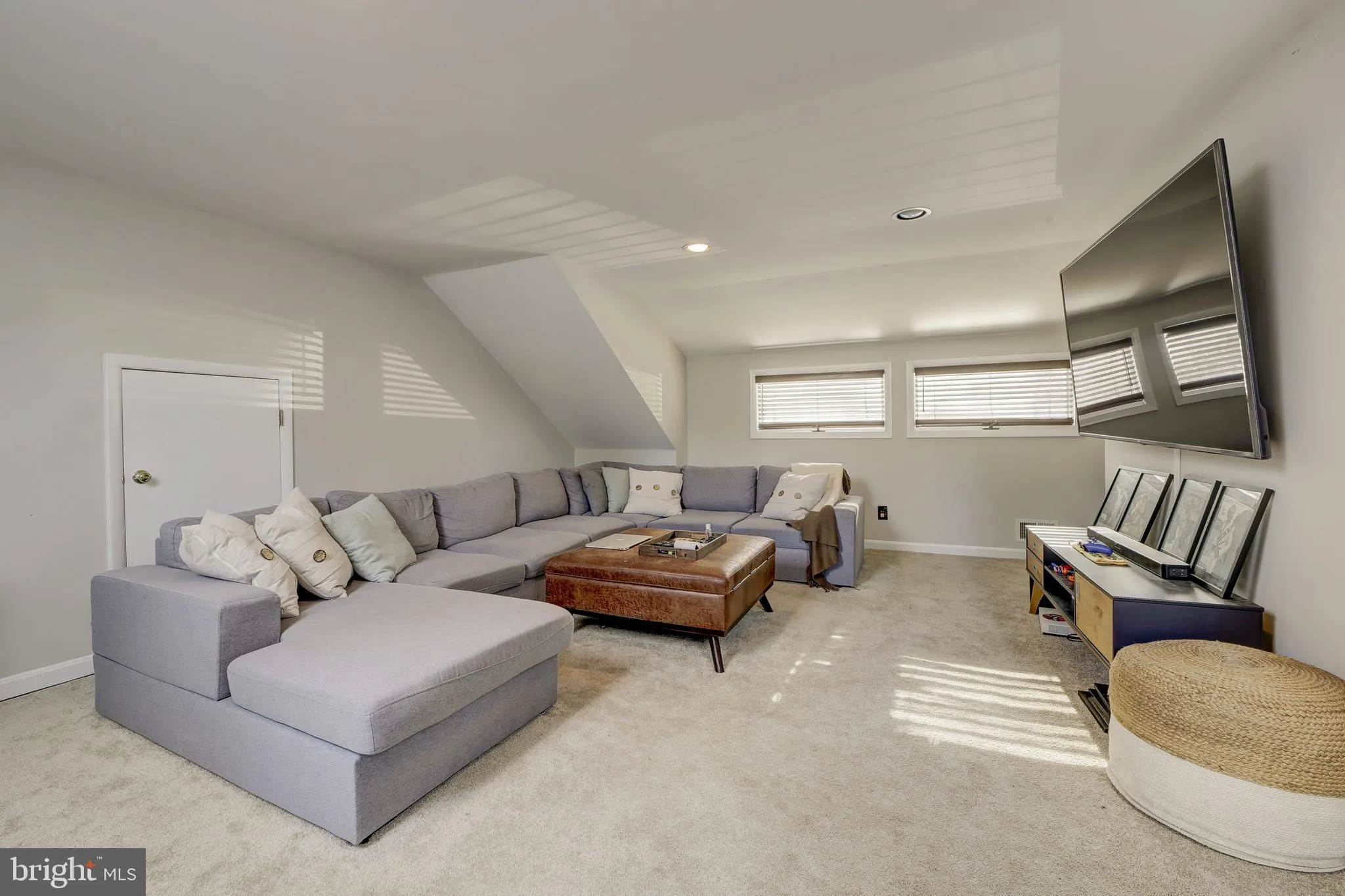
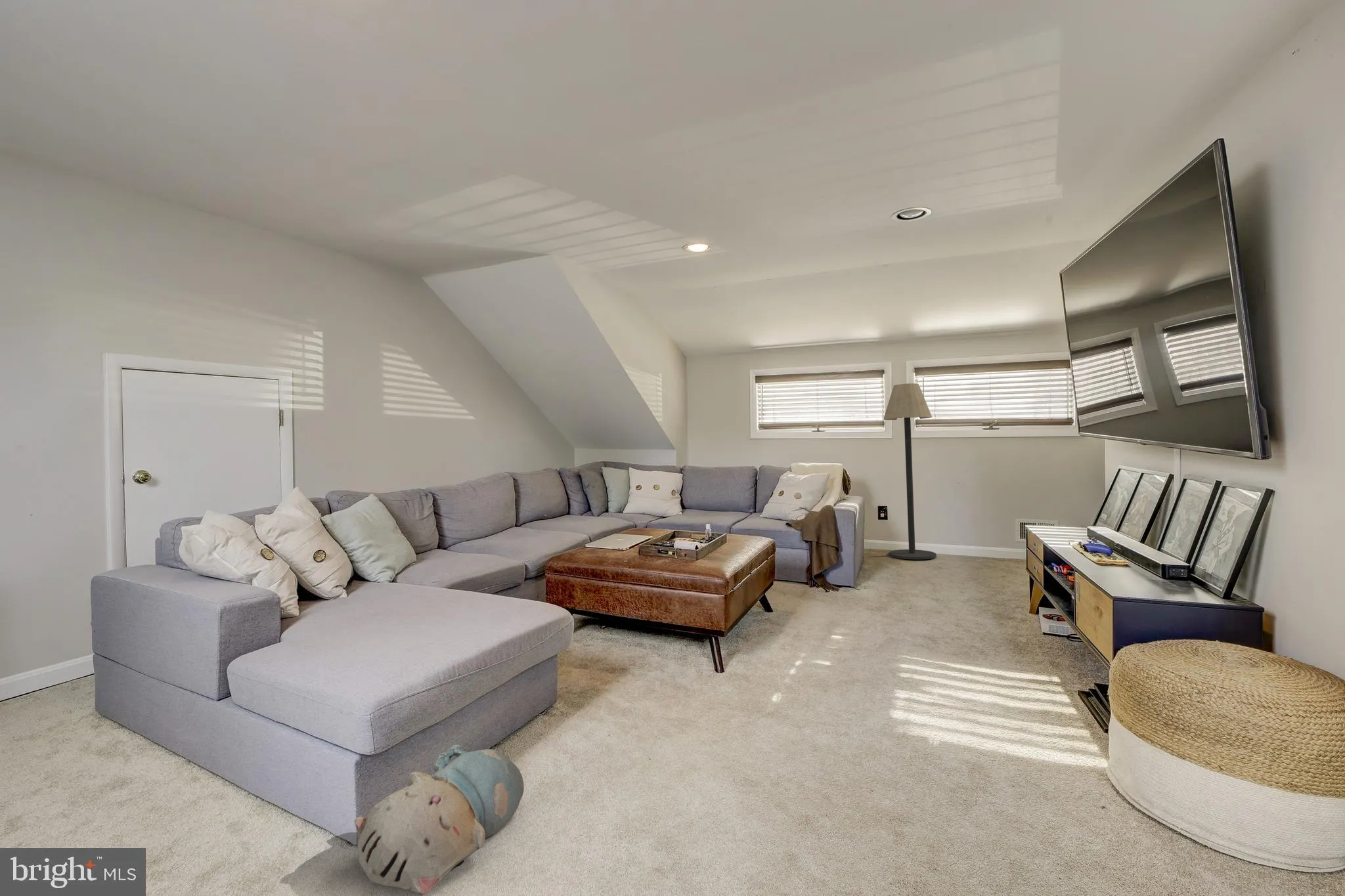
+ floor lamp (909, 470)
+ plush toy (445, 810)
